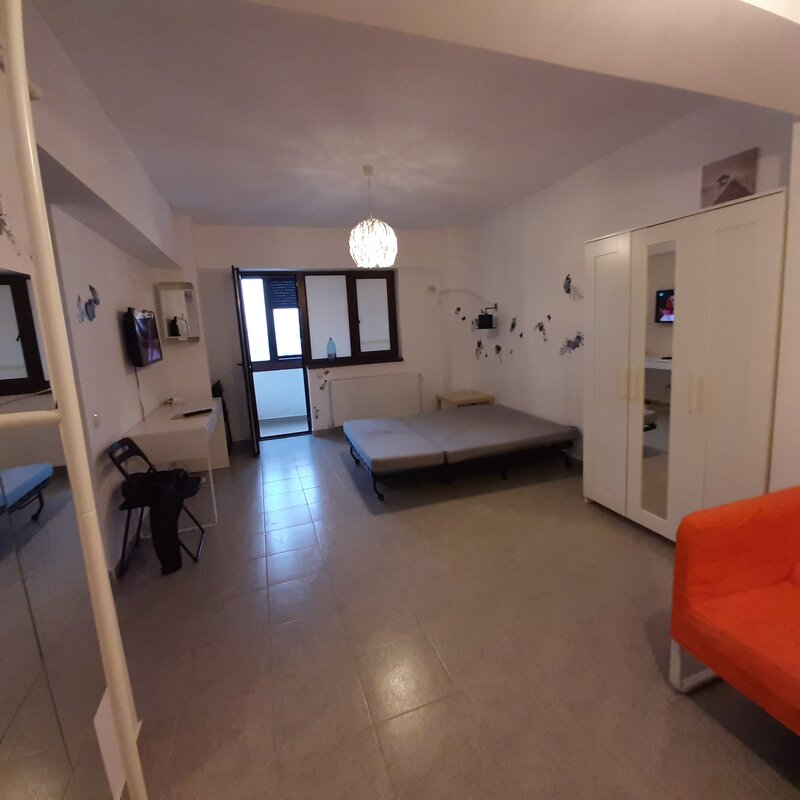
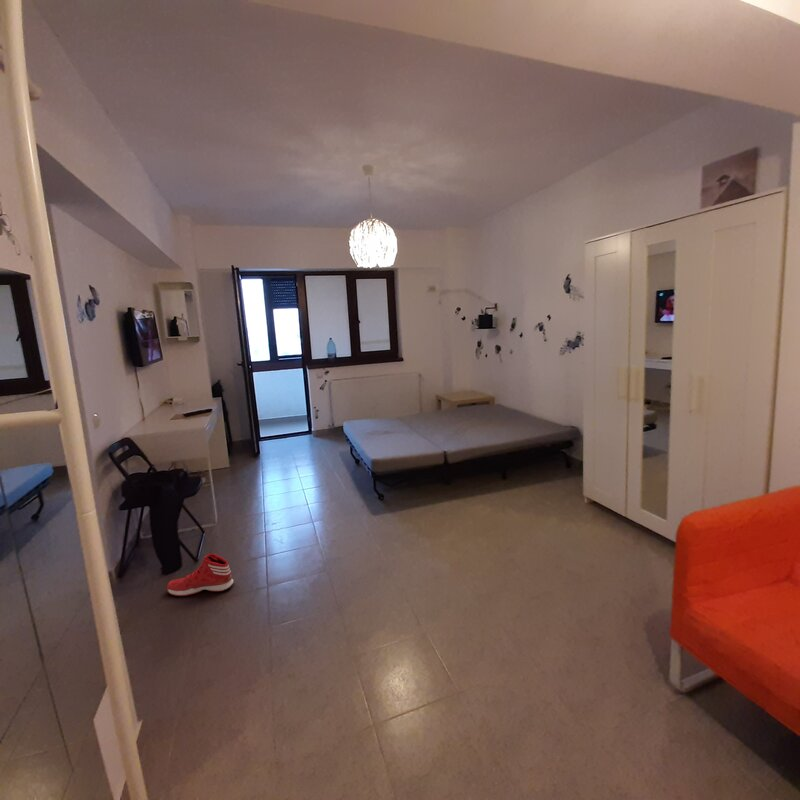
+ sneaker (198, 572)
